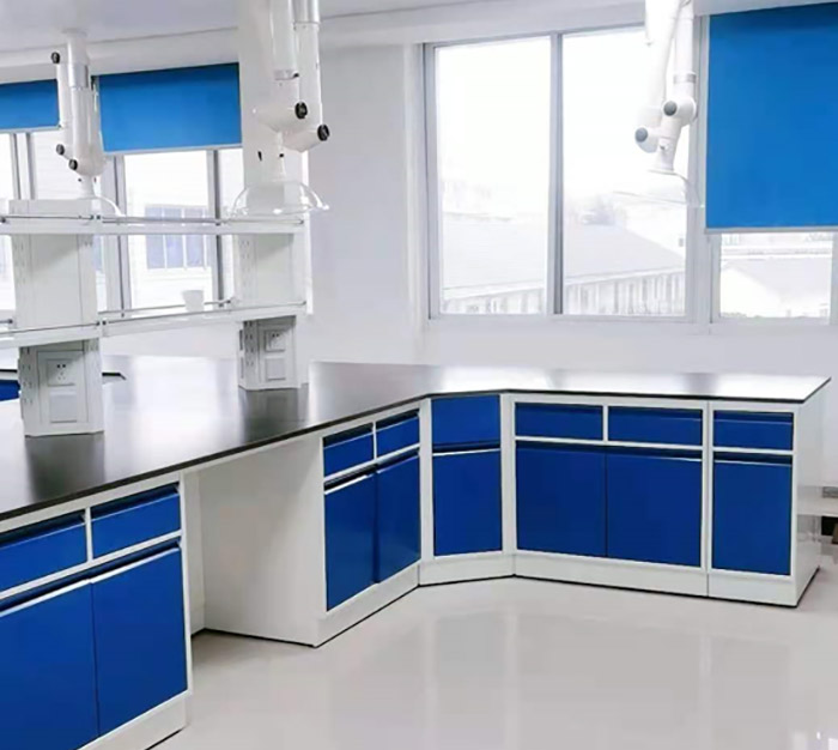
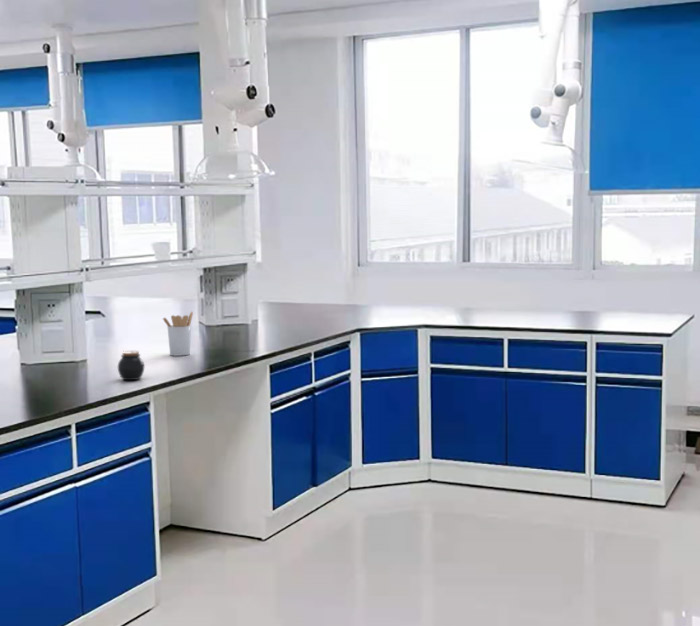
+ utensil holder (179, 333)
+ jar (131, 365)
